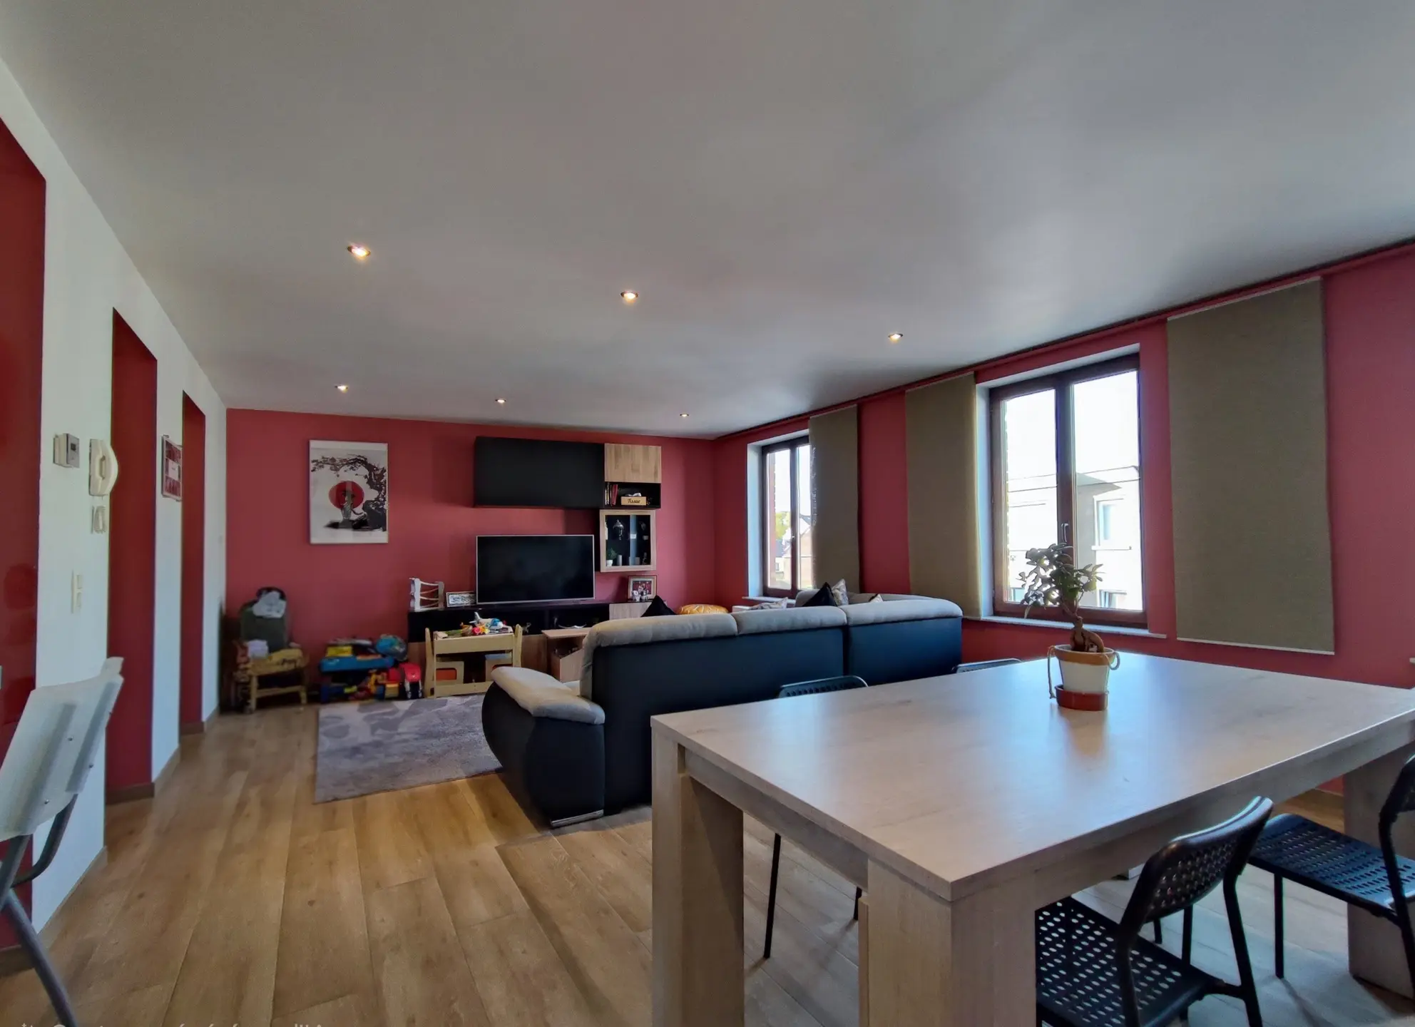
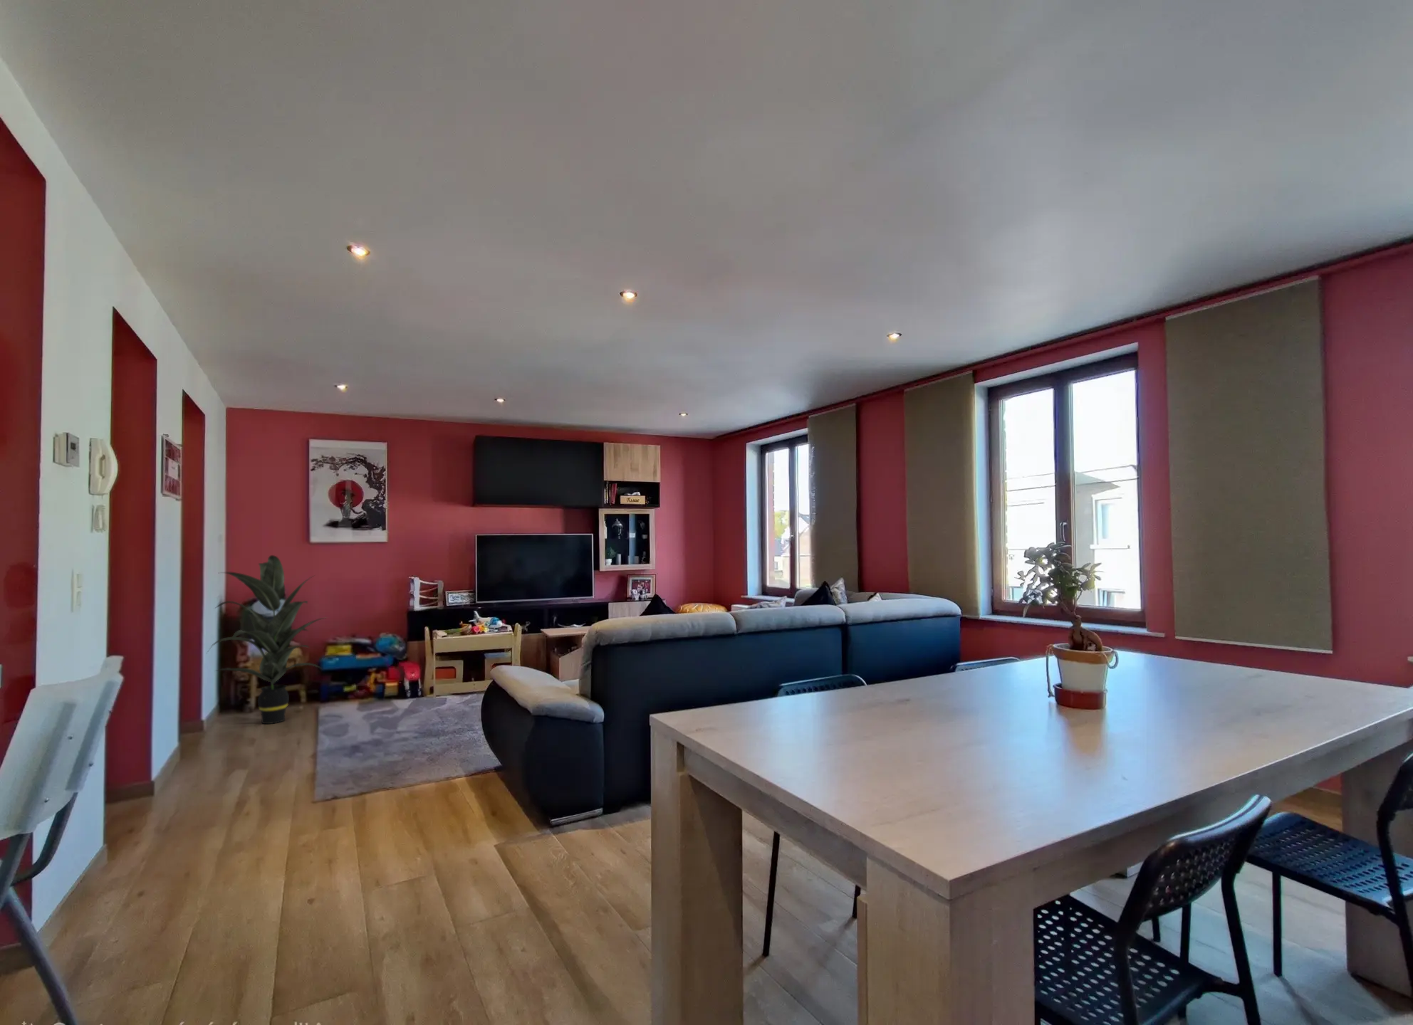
+ indoor plant (269, 638)
